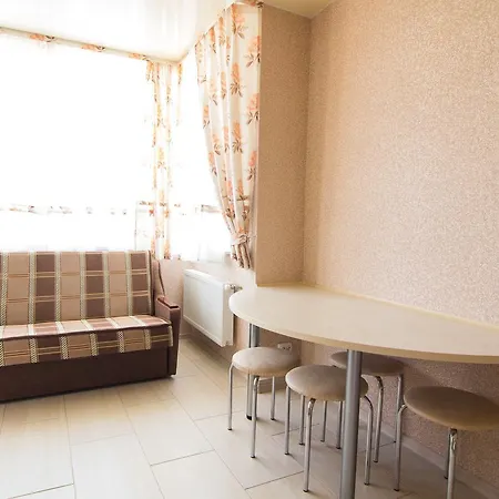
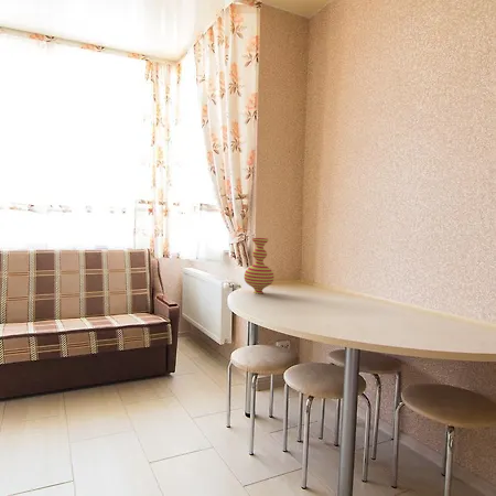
+ vase (259, 266)
